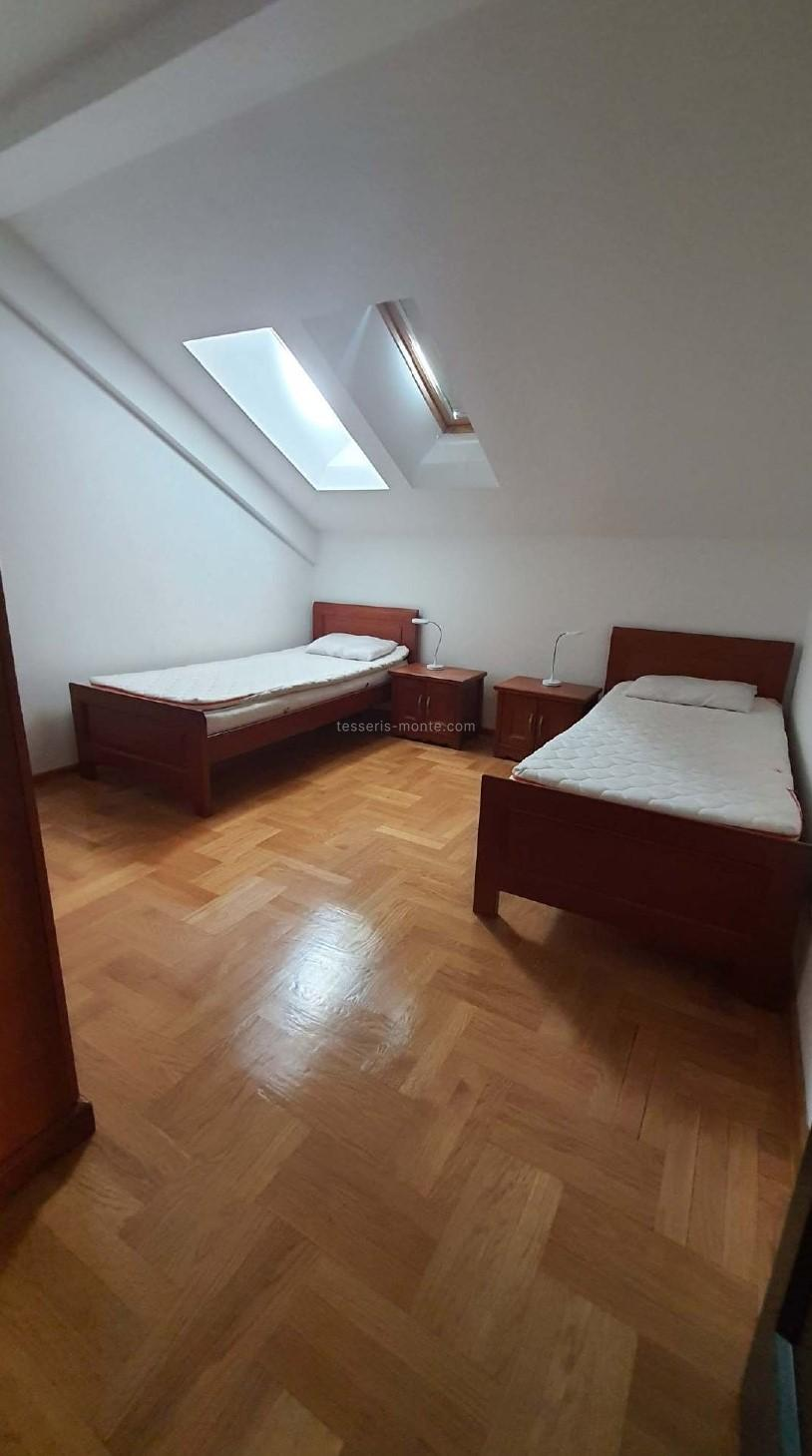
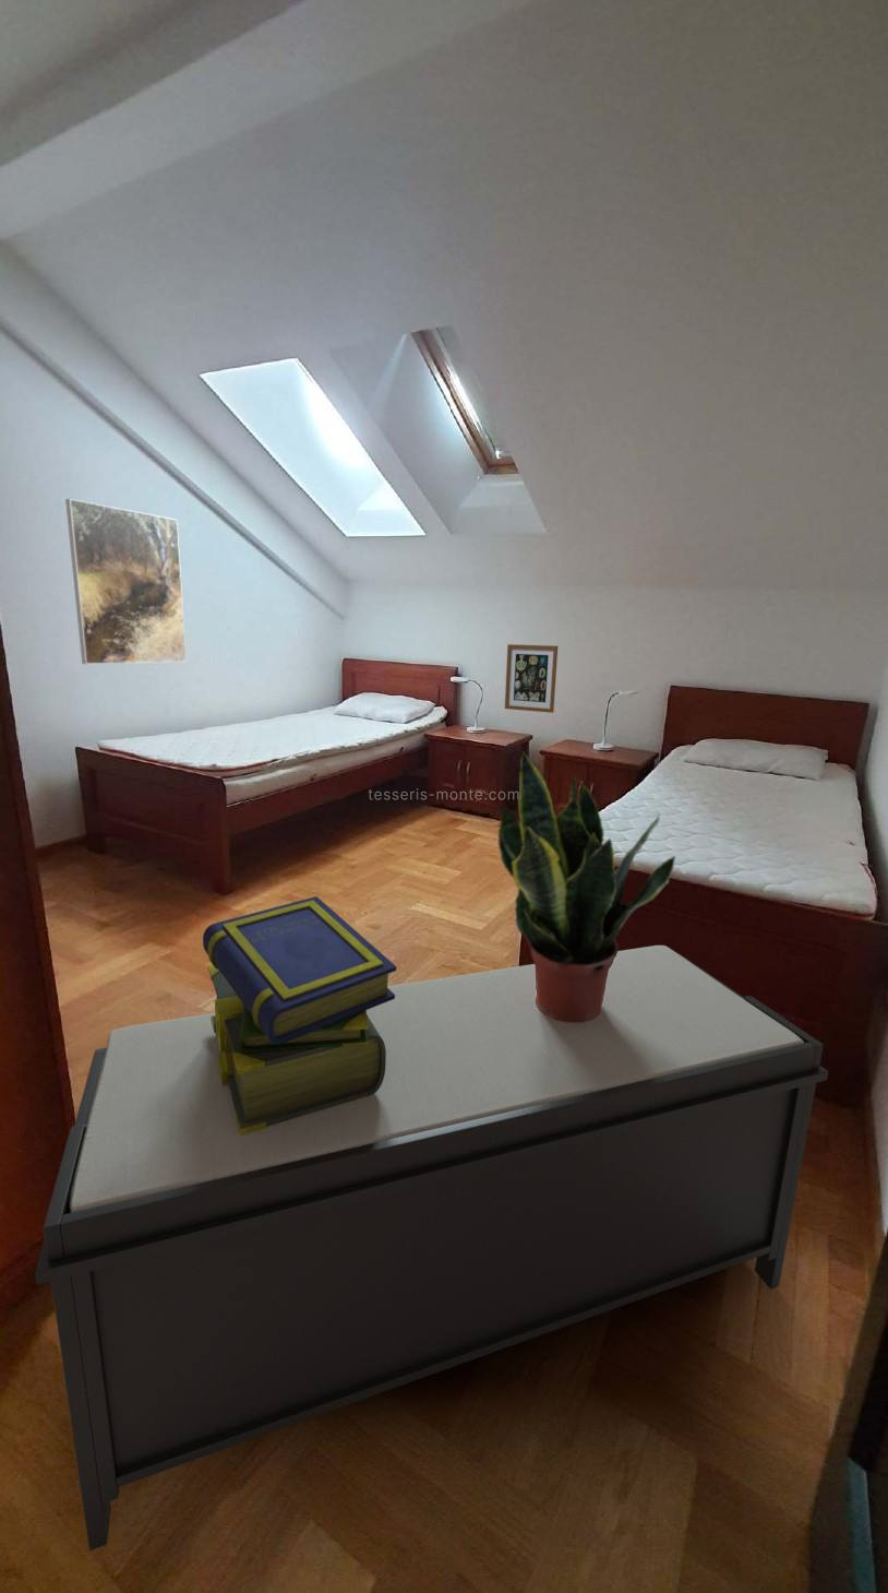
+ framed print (131, 589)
+ bench (458, 1166)
+ potted plant (580, 889)
+ stack of books (297, 997)
+ wall art (530, 678)
